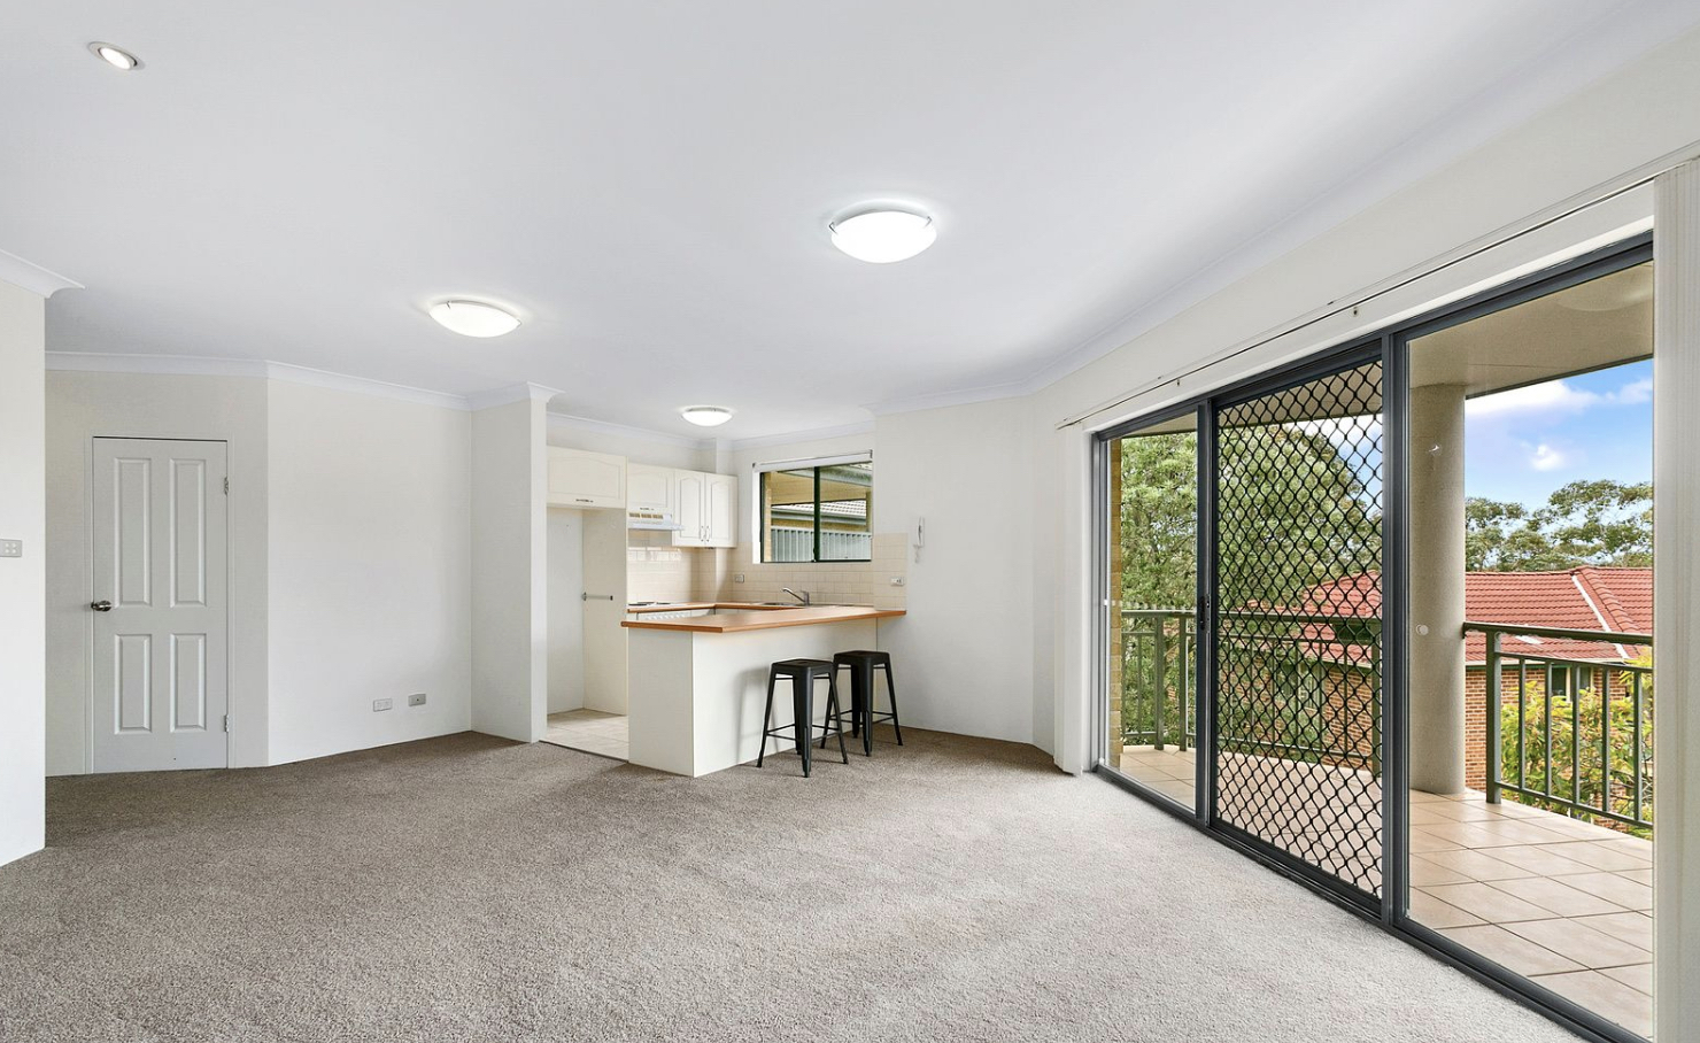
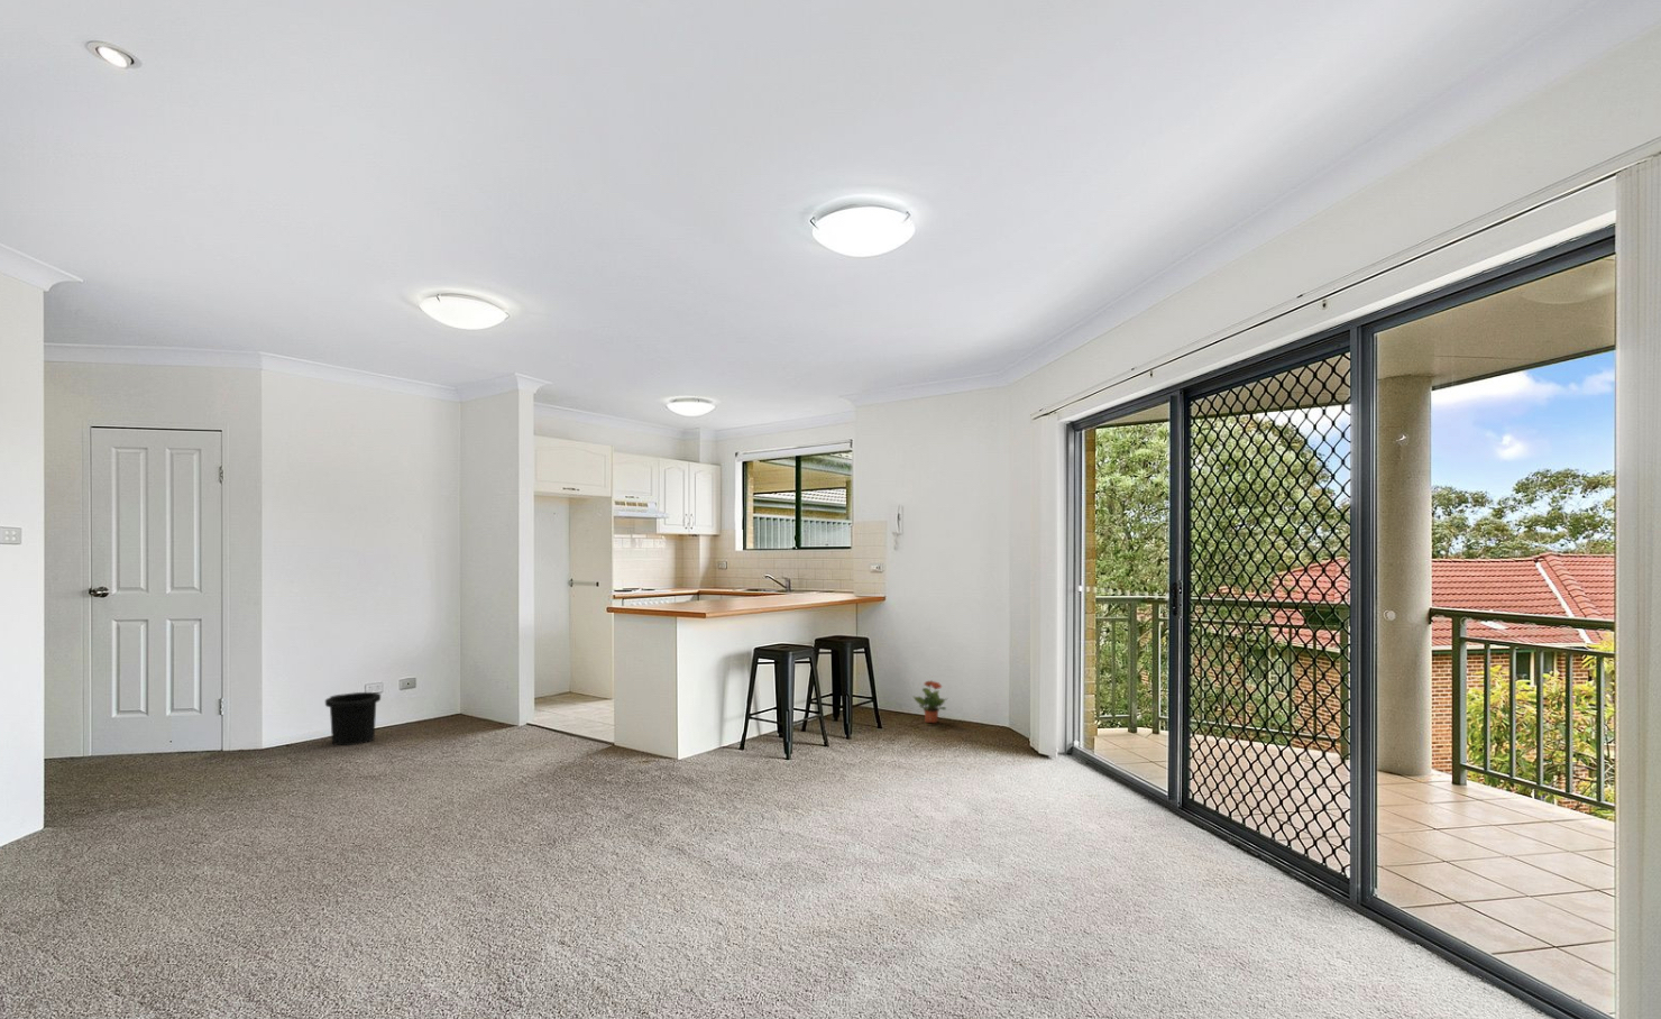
+ trash can (352, 718)
+ potted plant (931, 700)
